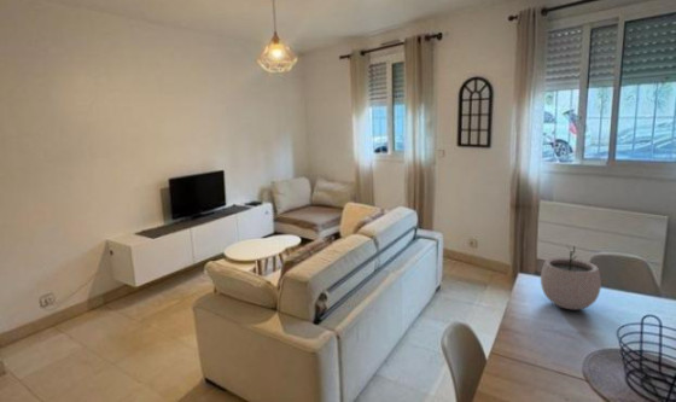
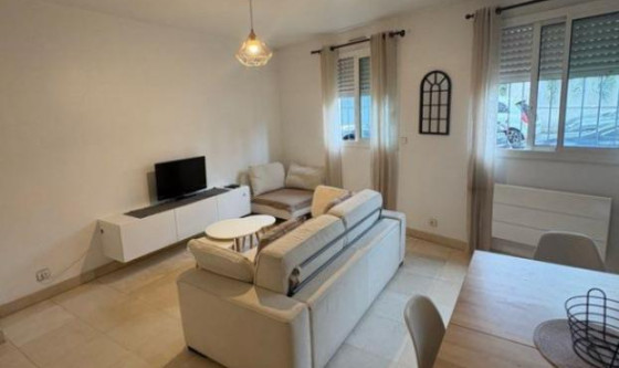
- plant pot (570, 275)
